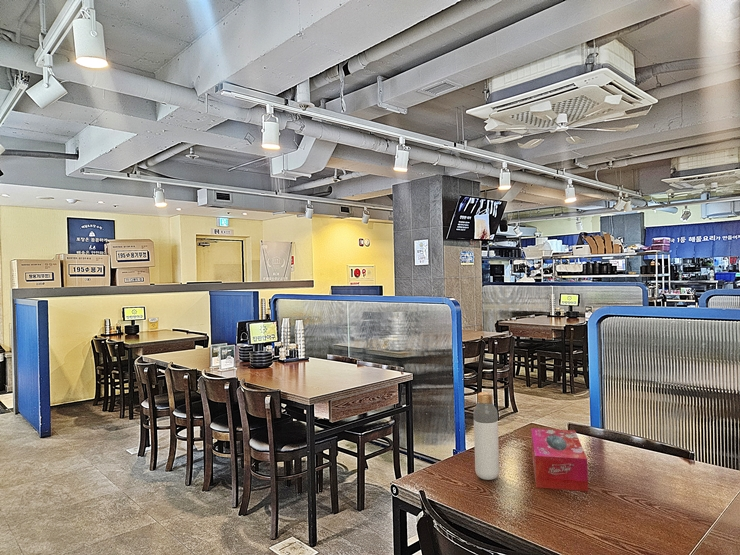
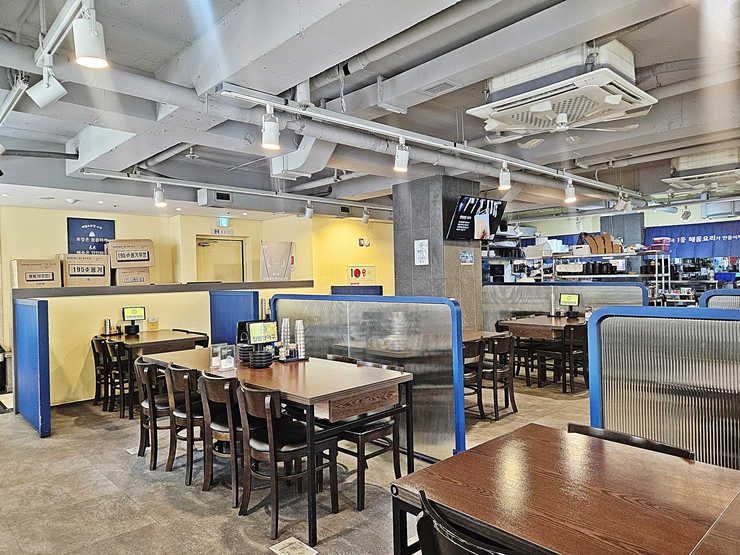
- tissue box (557, 456)
- bottle (486, 435)
